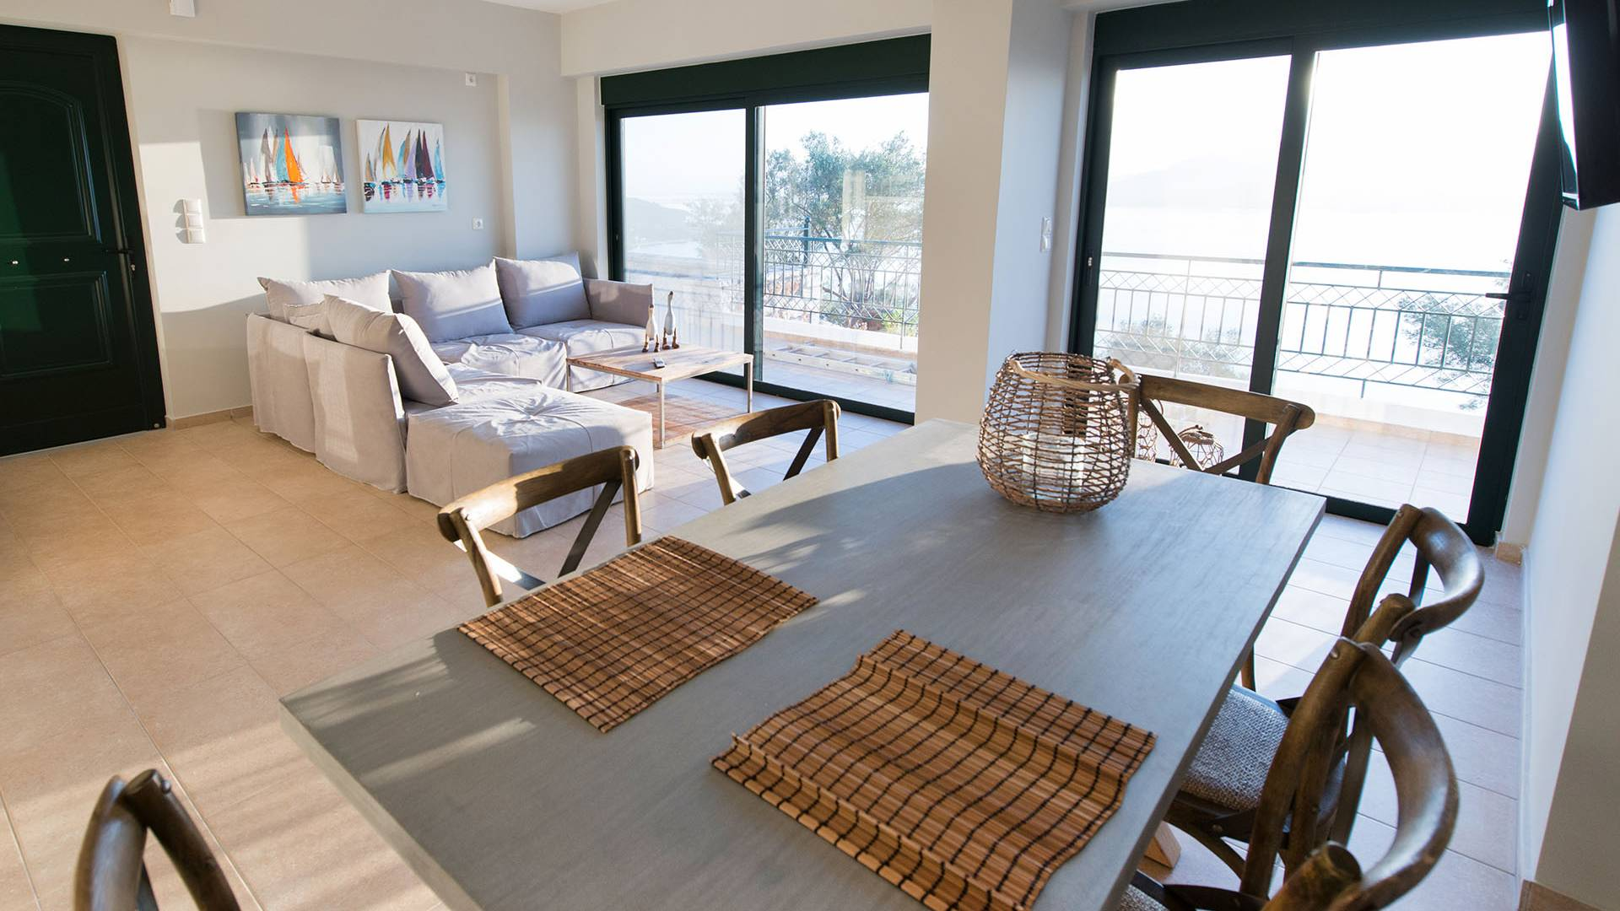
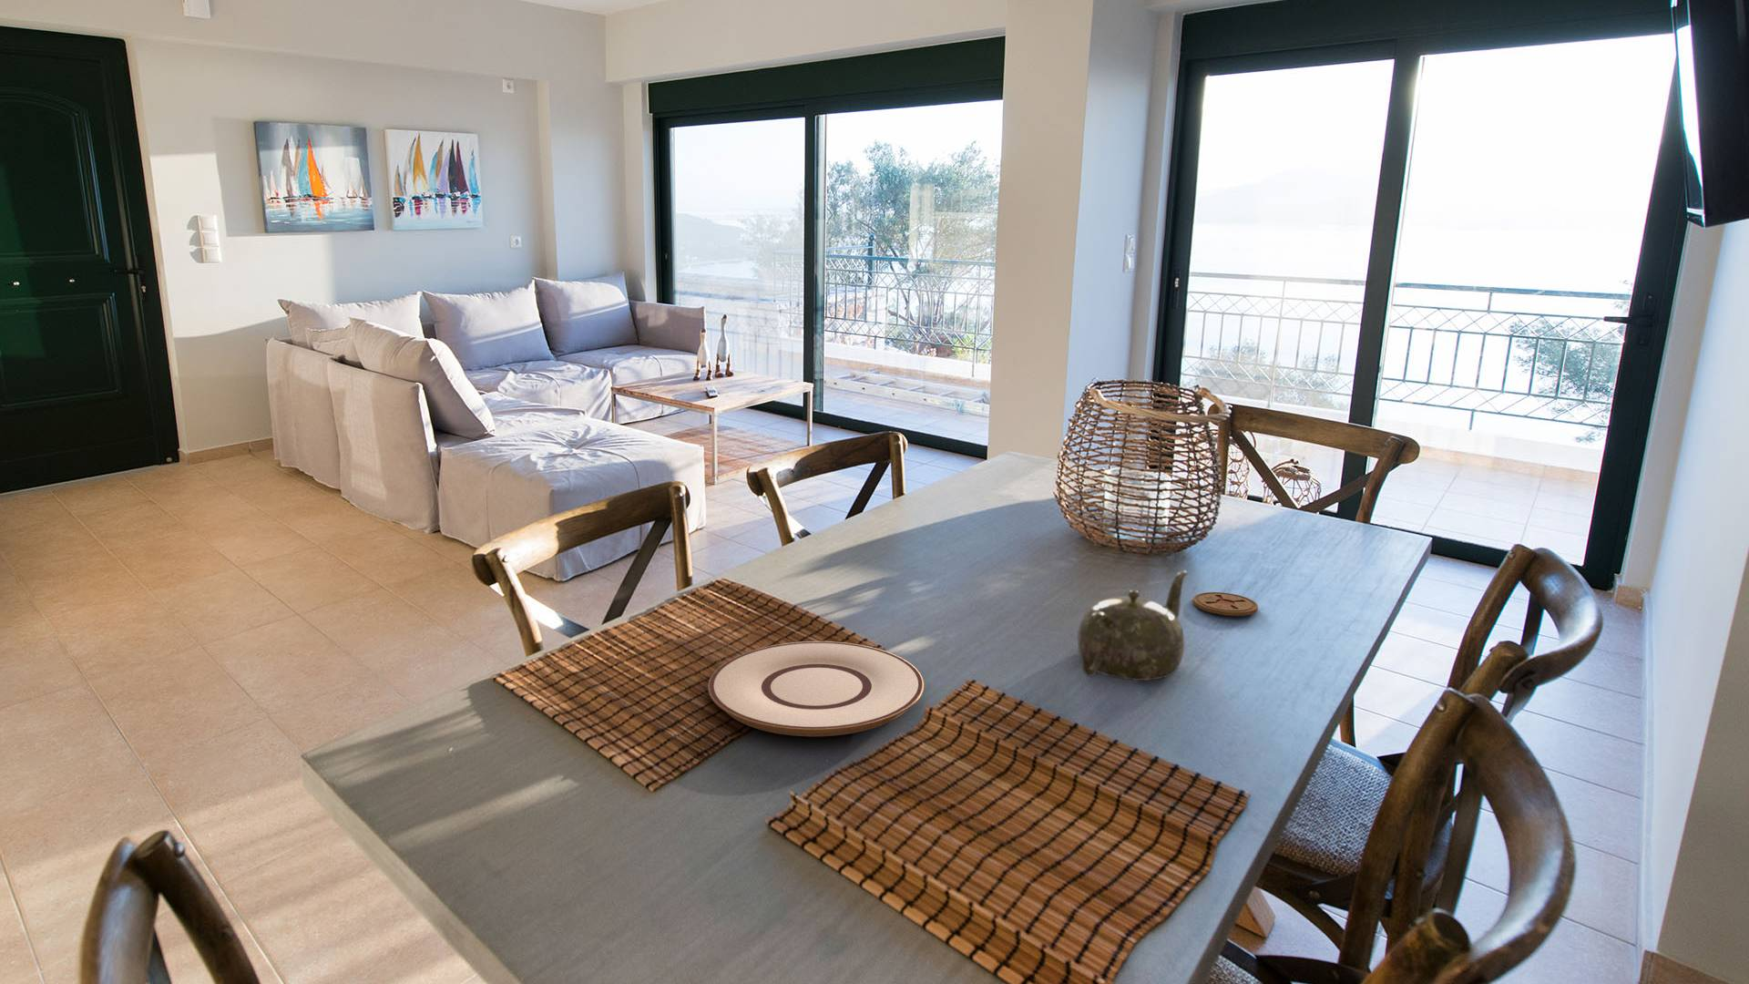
+ teapot (1136, 624)
+ plate (816, 686)
+ coaster (1224, 603)
